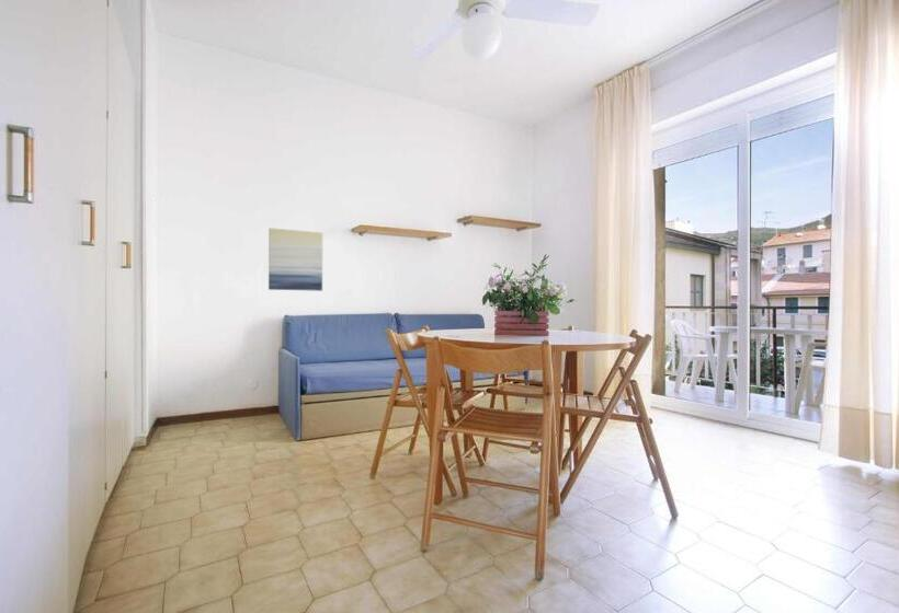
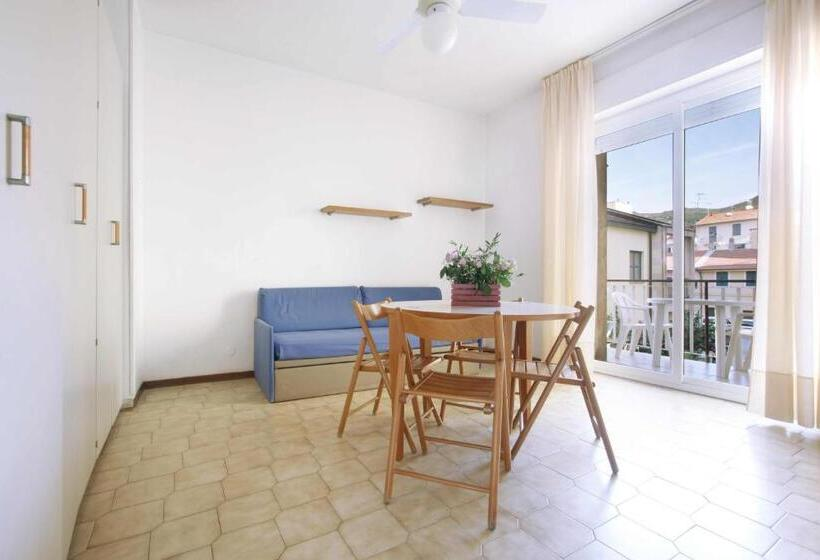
- wall art (296, 259)
